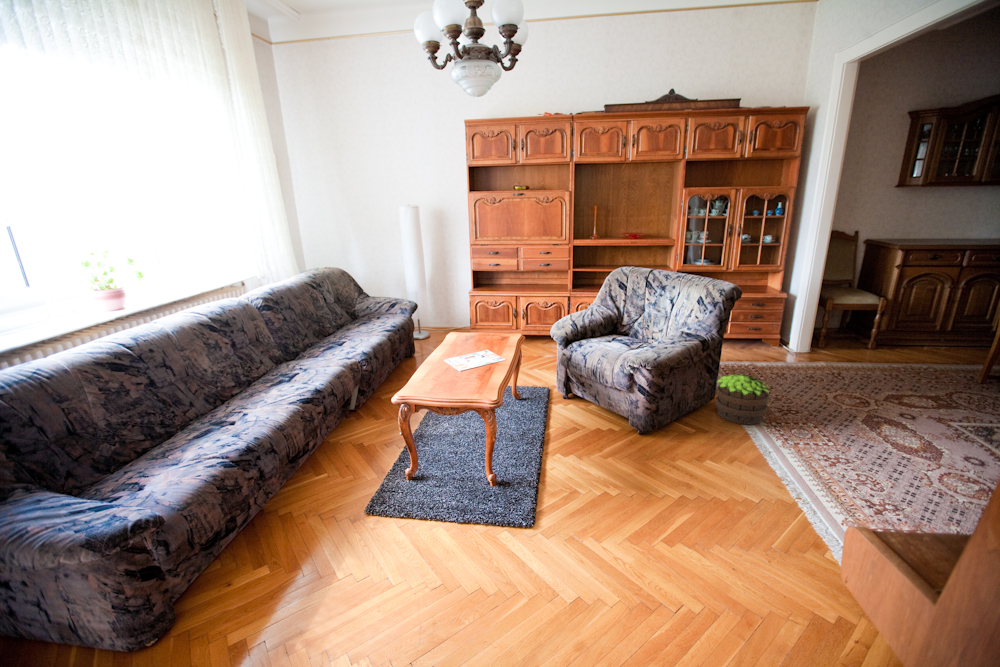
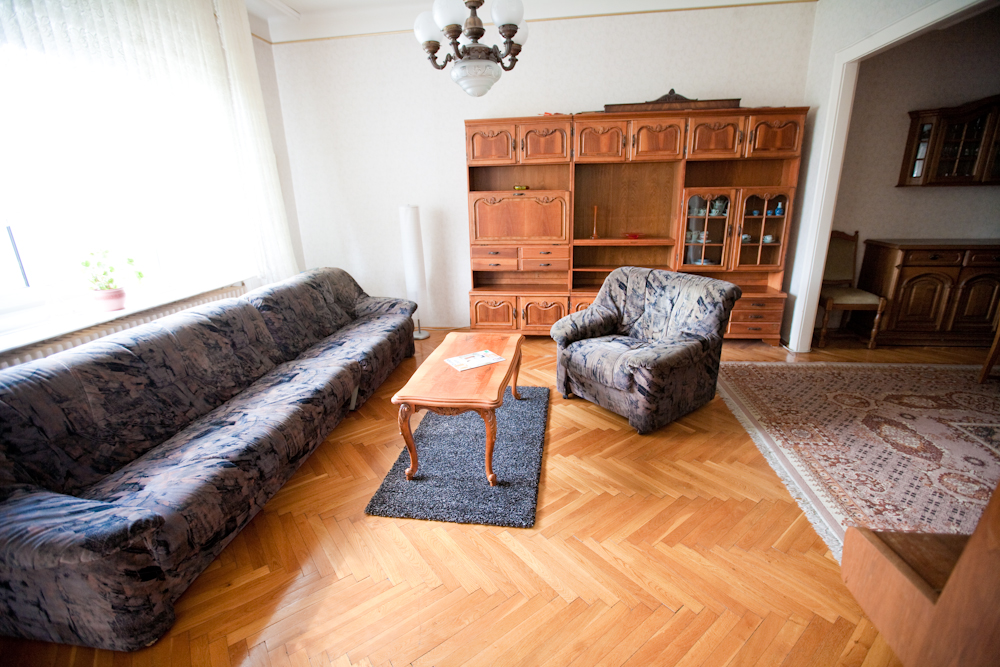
- potted plant (742, 396)
